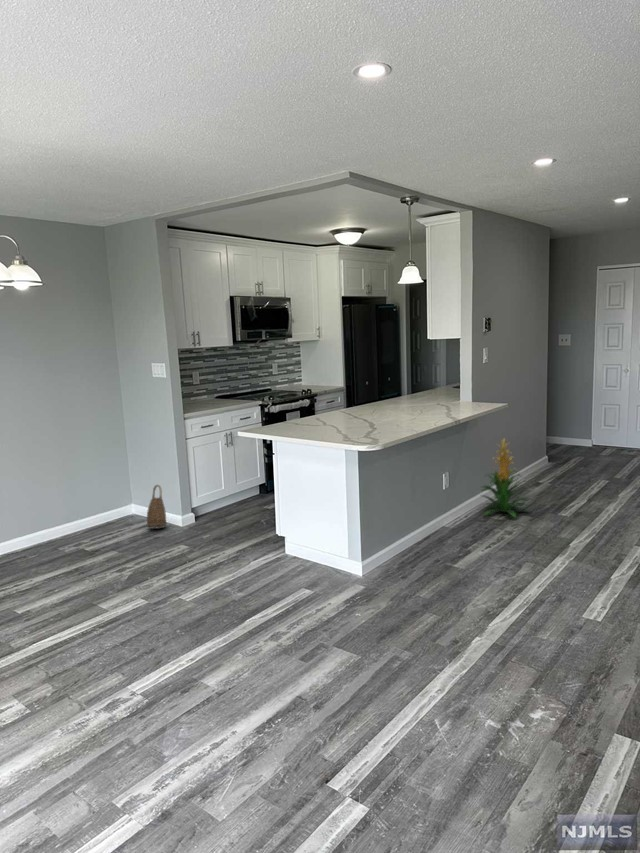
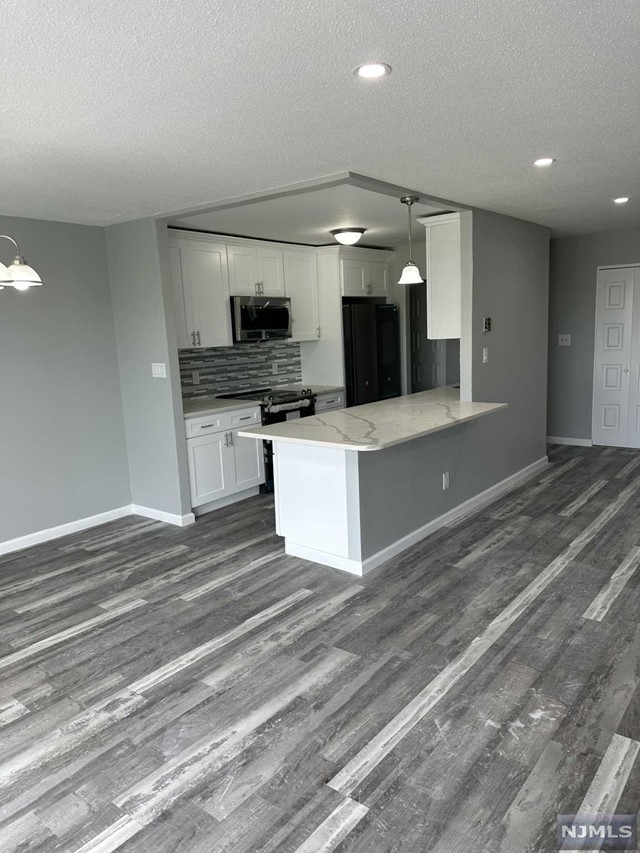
- indoor plant (503, 475)
- basket (155, 507)
